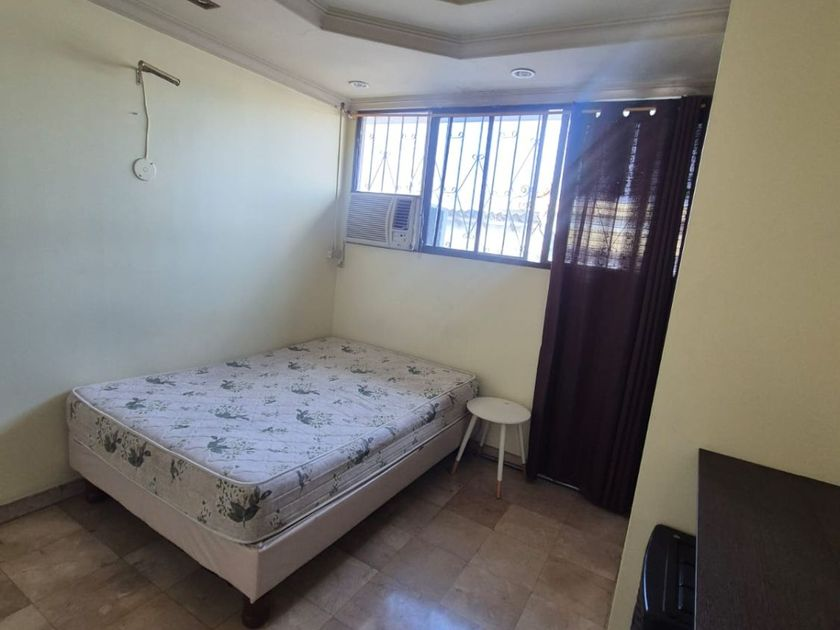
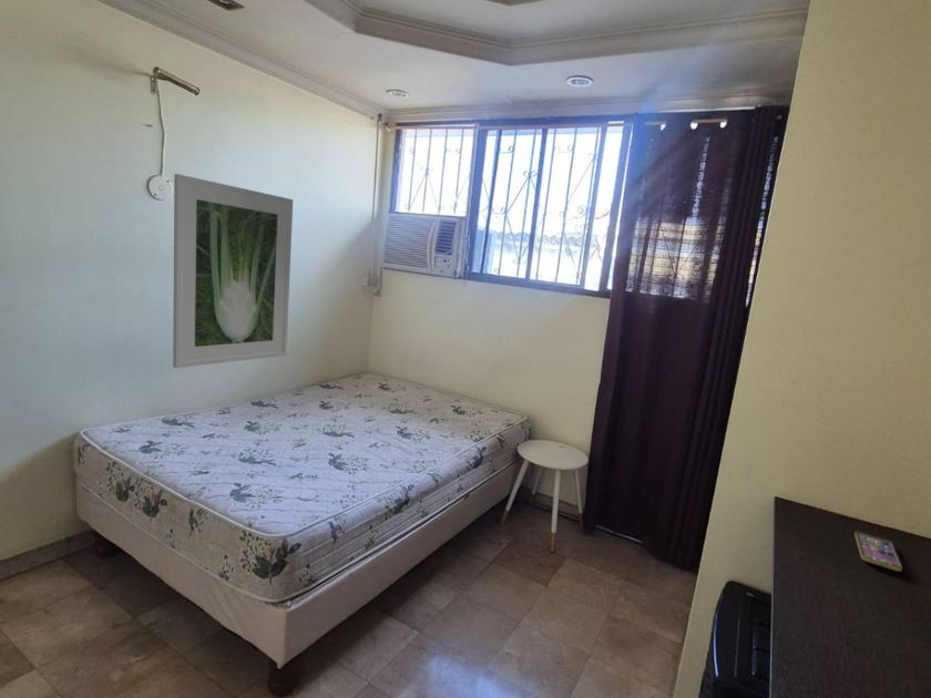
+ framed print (237, 276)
+ smartphone (877, 550)
